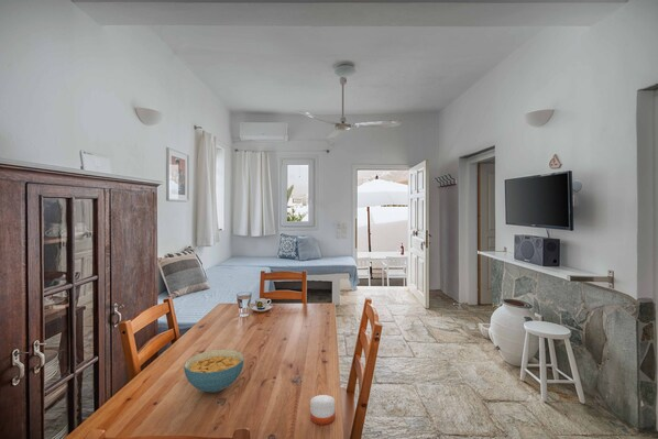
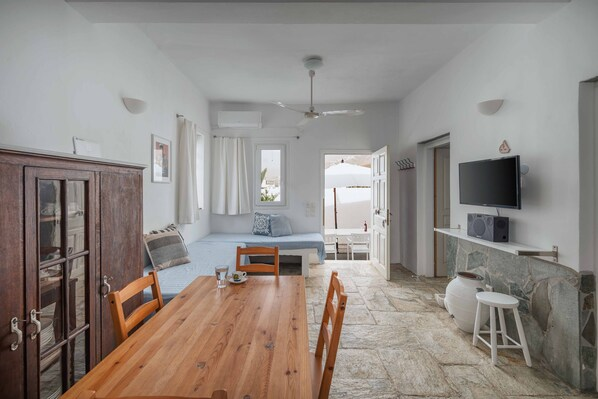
- cereal bowl (215, 374)
- candle (322, 399)
